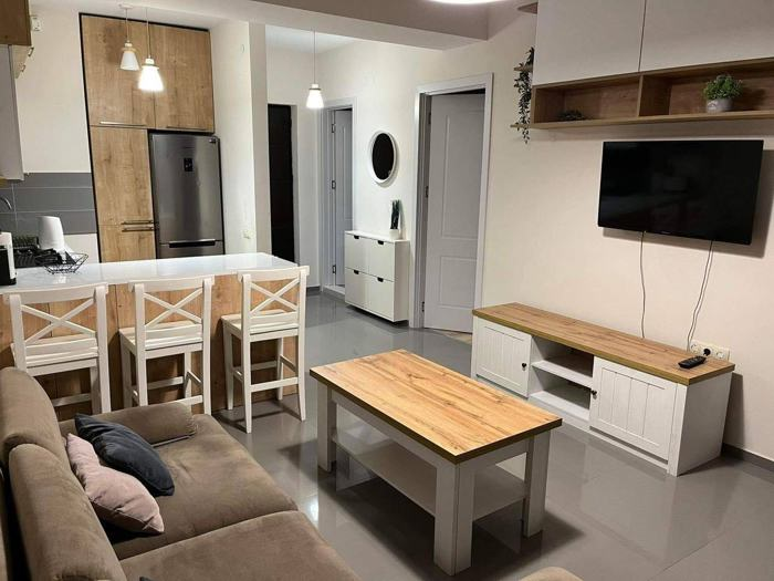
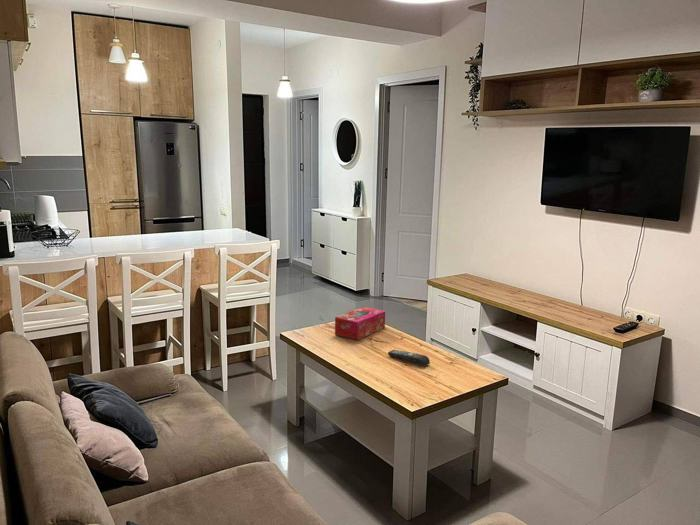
+ tissue box (360, 322)
+ remote control (408, 356)
